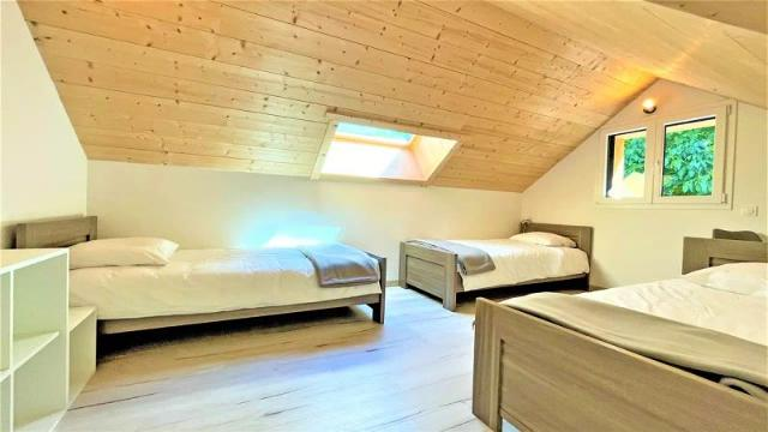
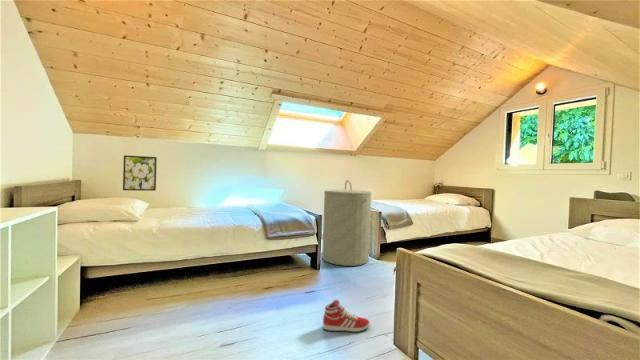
+ sneaker (347, 314)
+ laundry hamper (346, 219)
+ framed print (140, 173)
